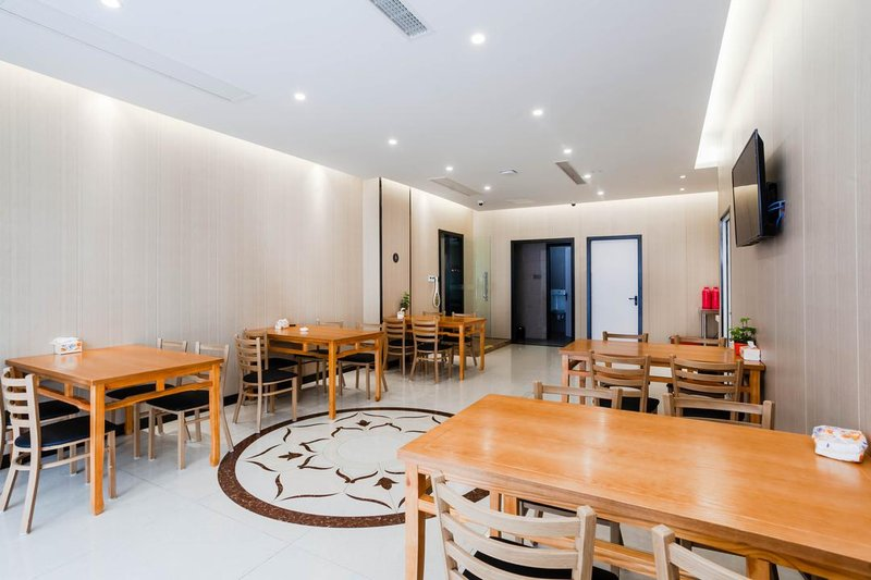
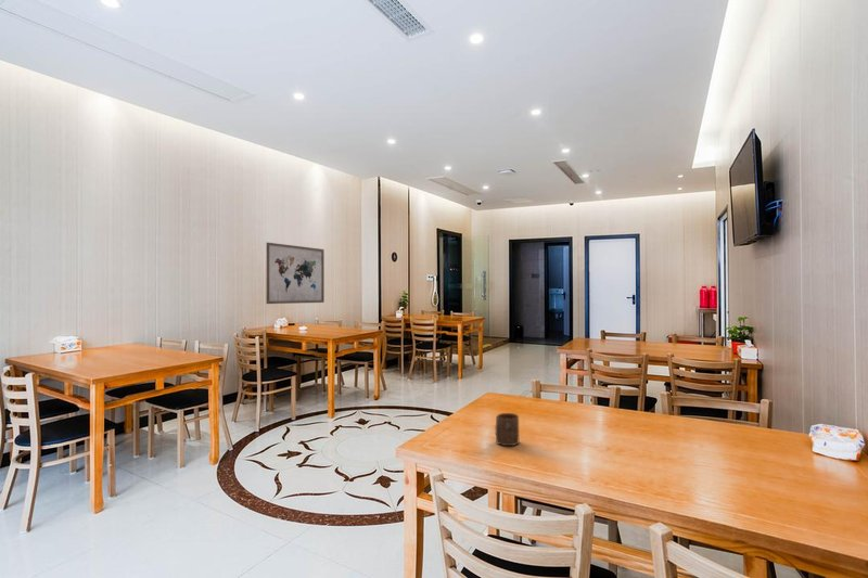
+ wall art (296, 274)
+ cup (507, 428)
